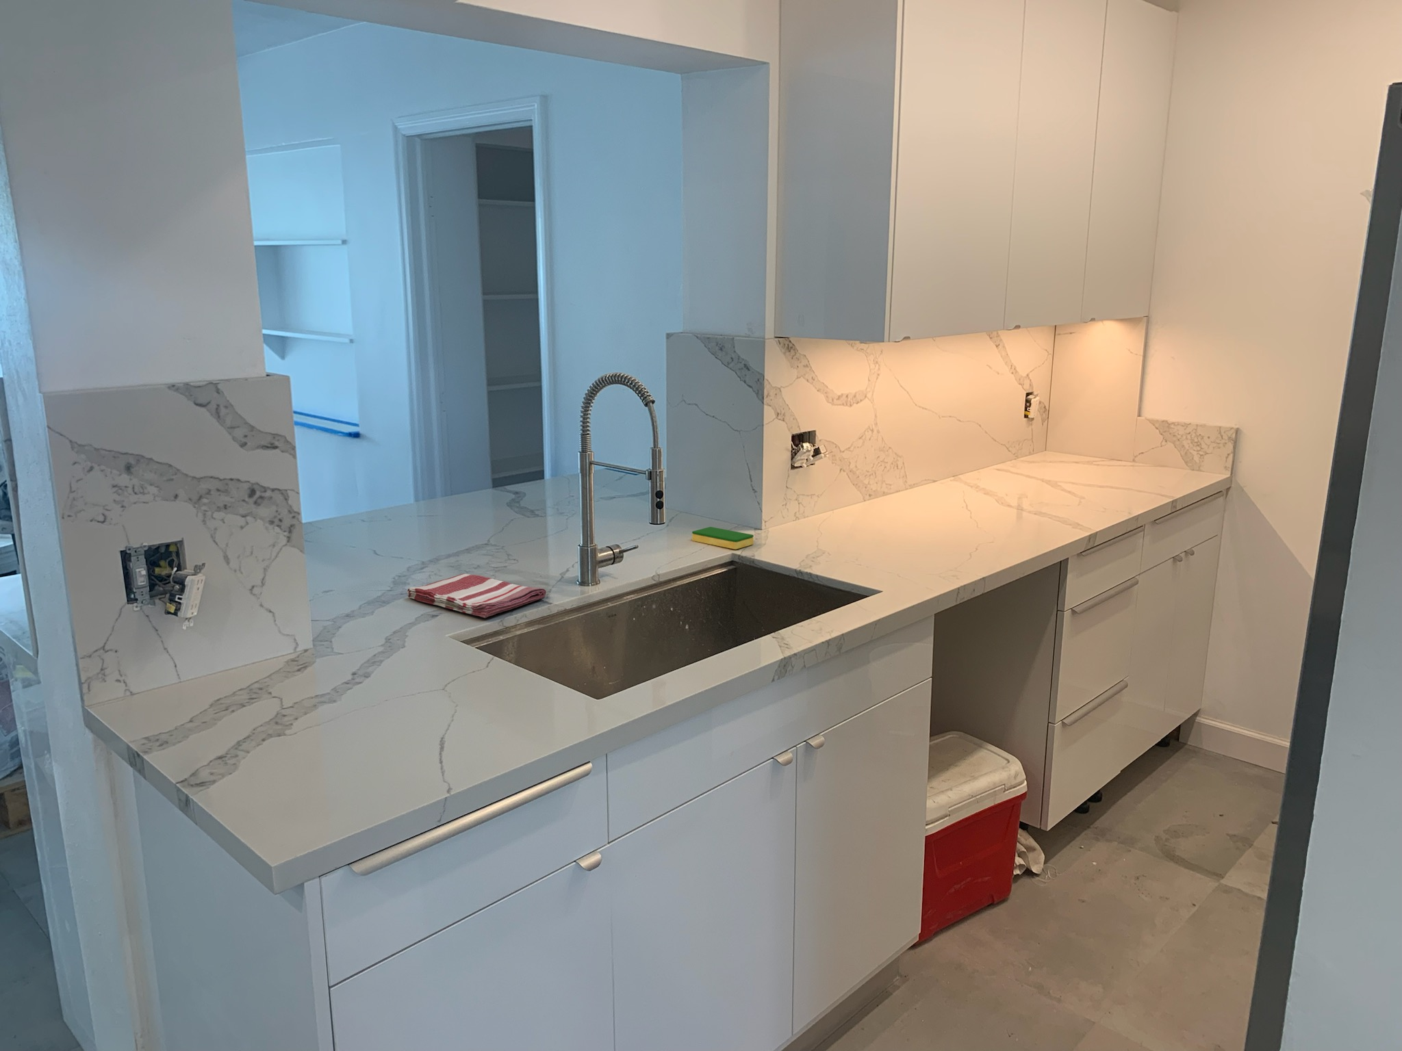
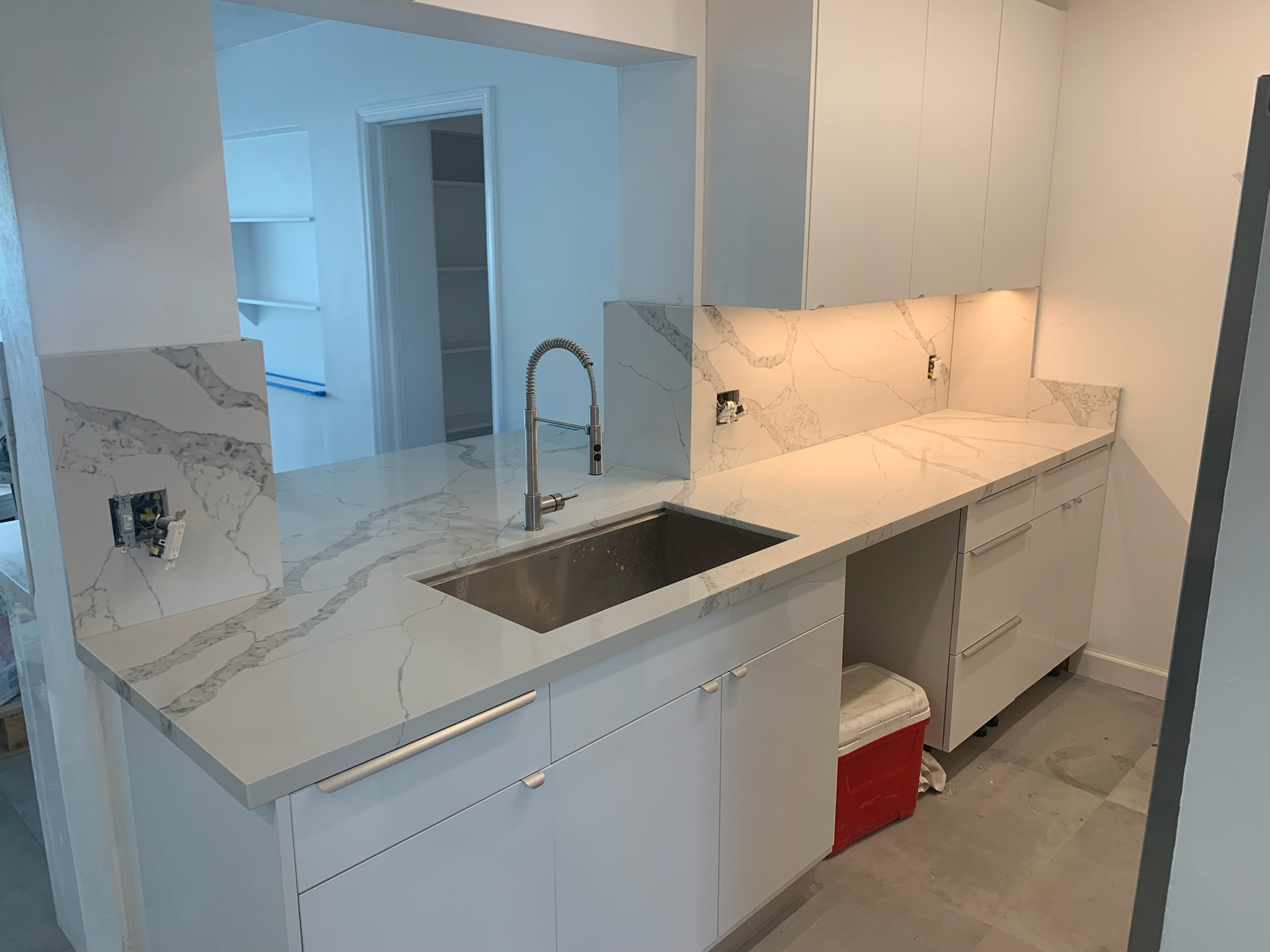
- dish sponge (722, 538)
- dish towel (476, 592)
